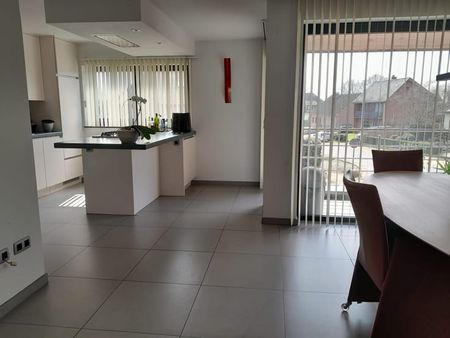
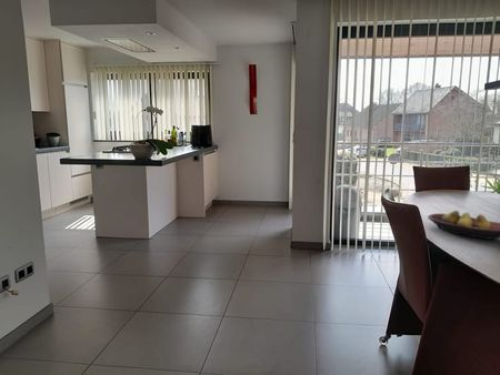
+ fruit bowl (468, 222)
